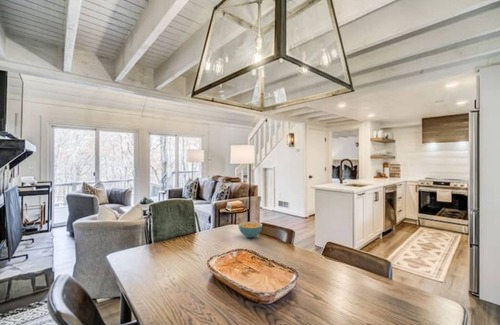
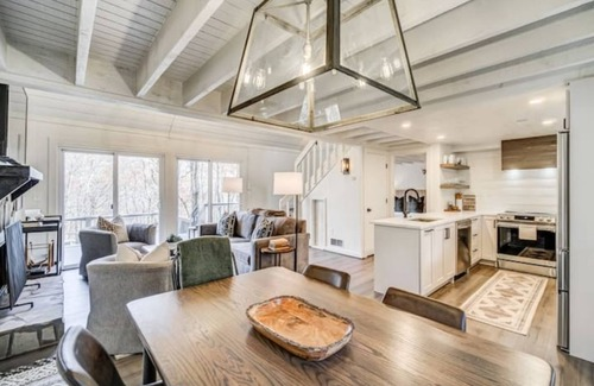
- cereal bowl (250, 230)
